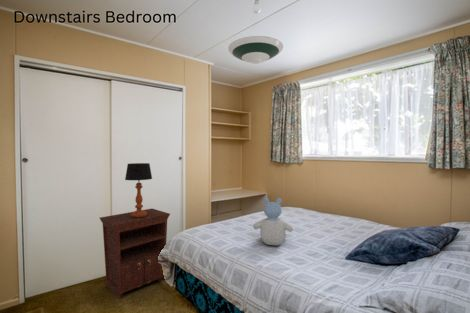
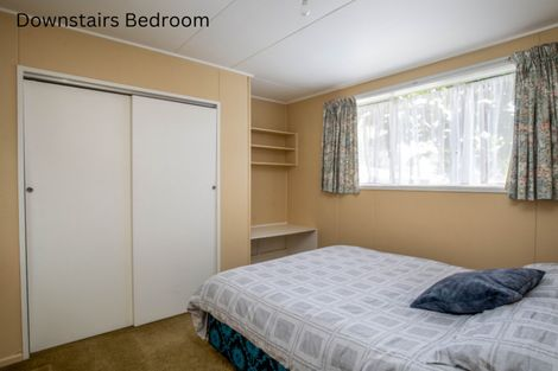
- table lamp (138, 189)
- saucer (255, 55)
- nightstand (136, 249)
- stuffed bear (273, 219)
